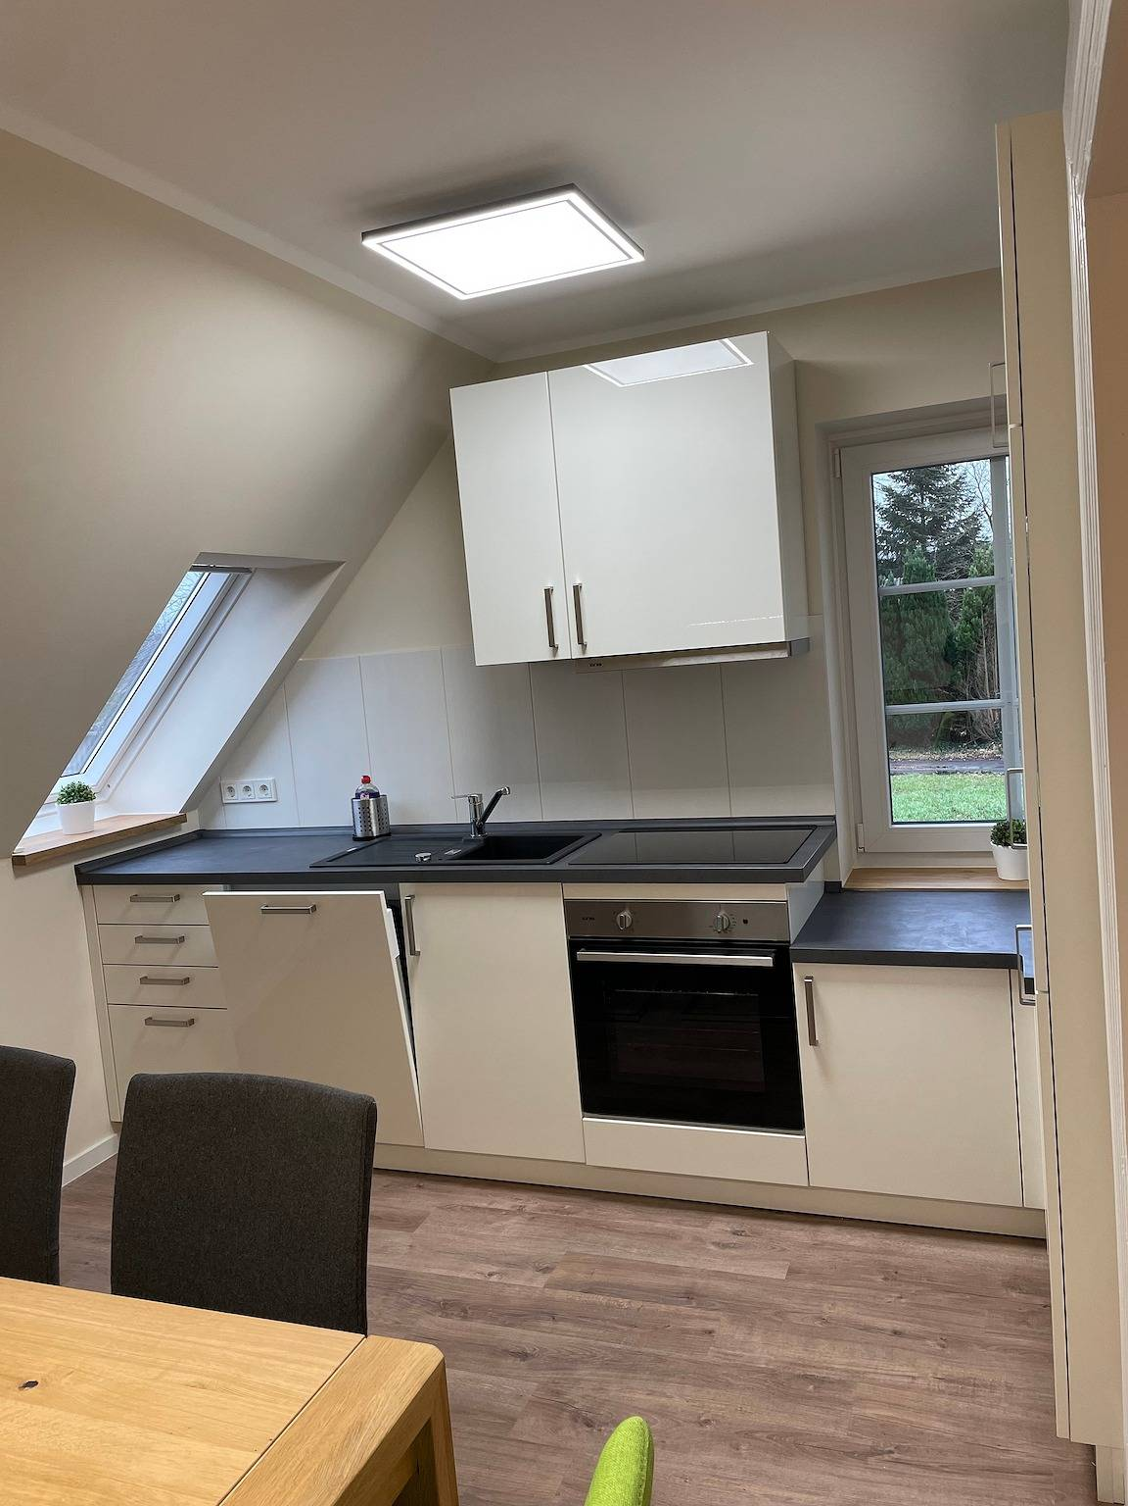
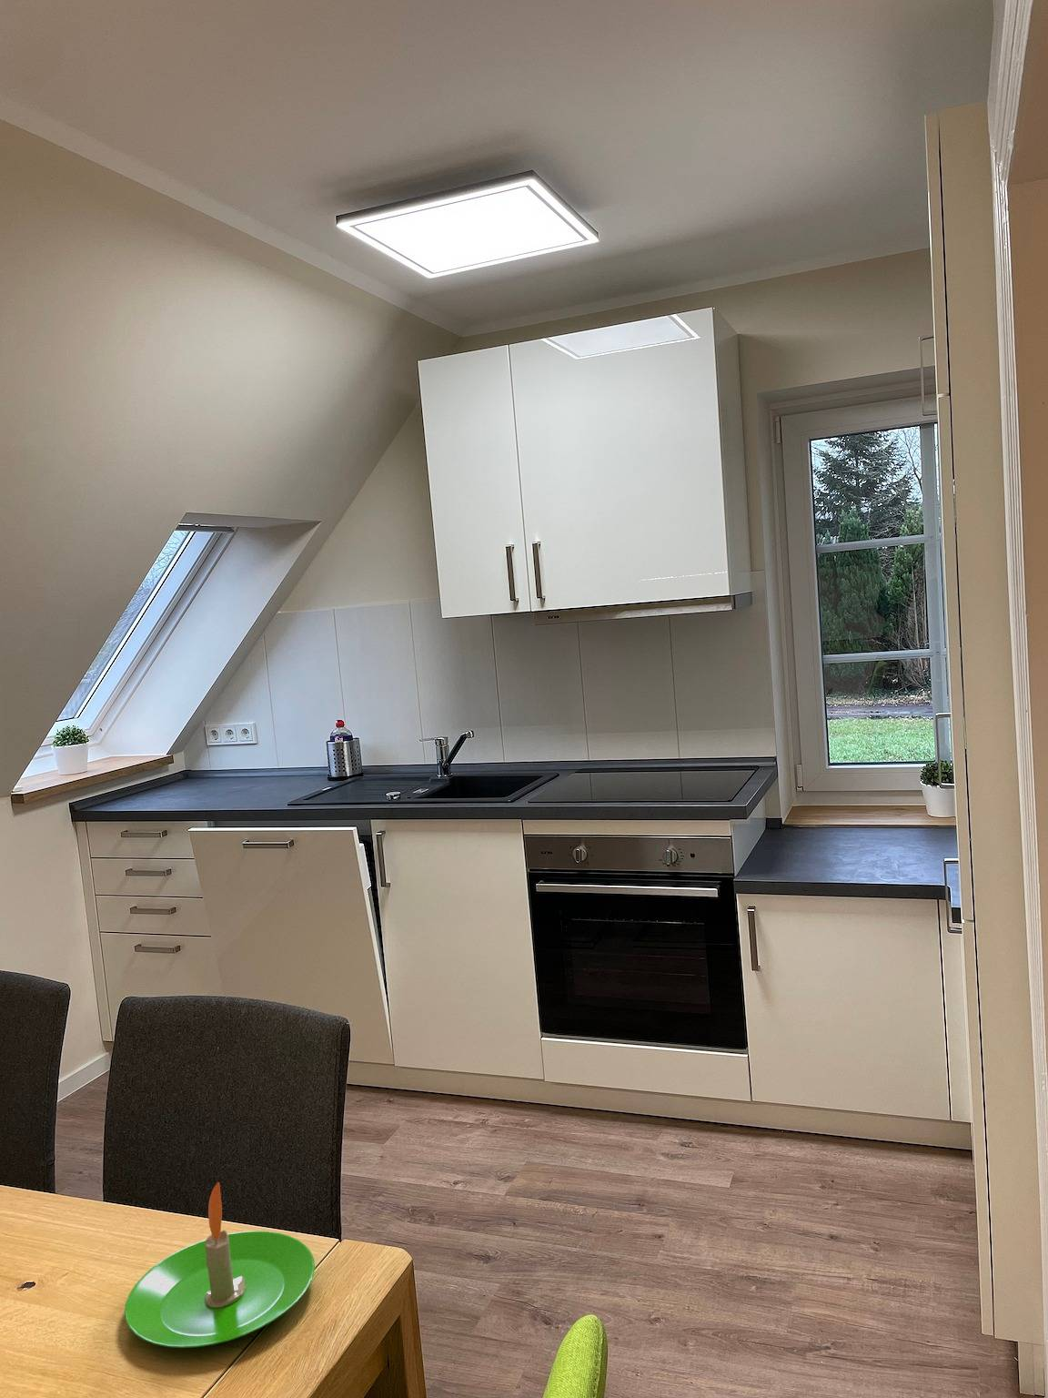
+ candle (217, 1239)
